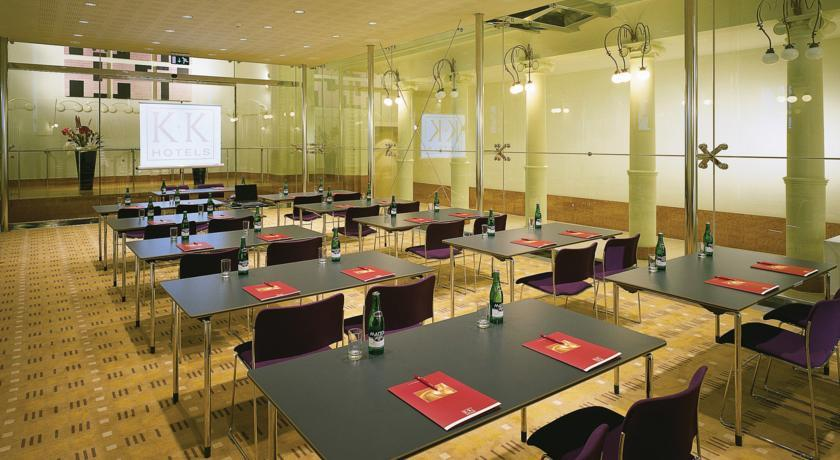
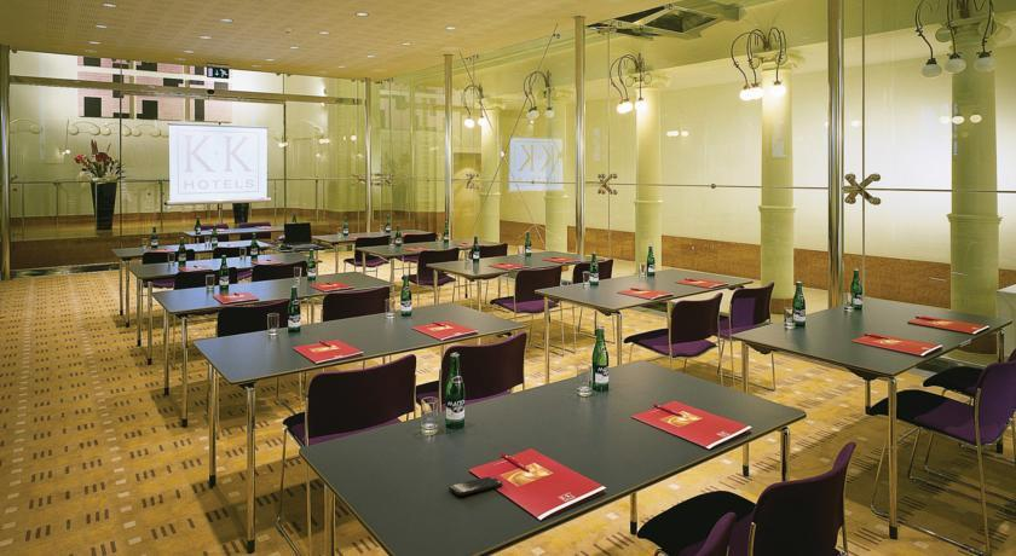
+ smartphone (475, 485)
